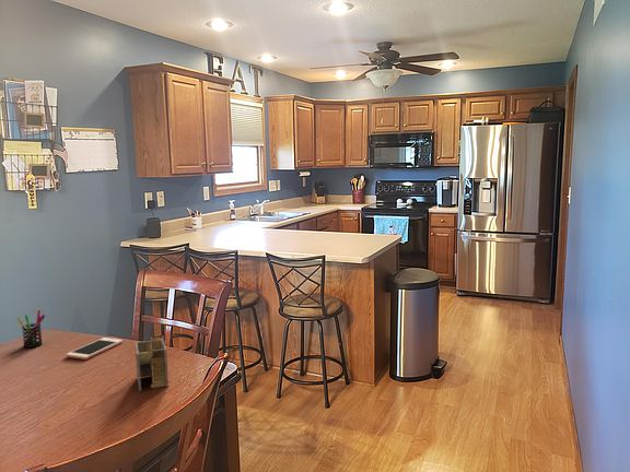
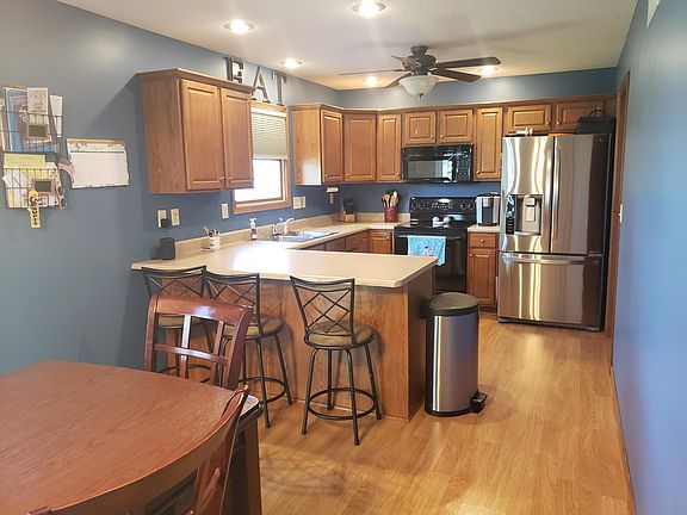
- napkin holder (151, 357)
- pen holder (32, 328)
- cell phone (95, 347)
